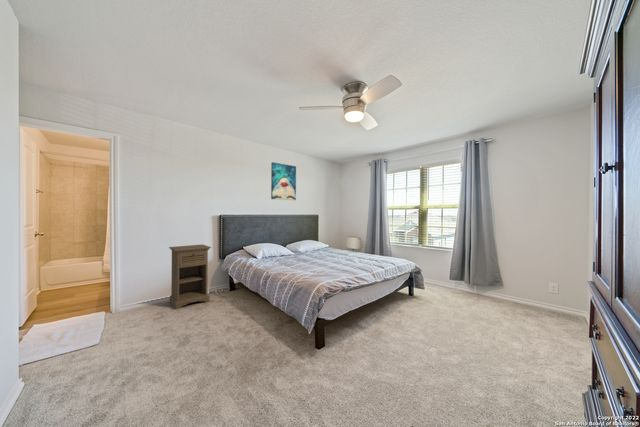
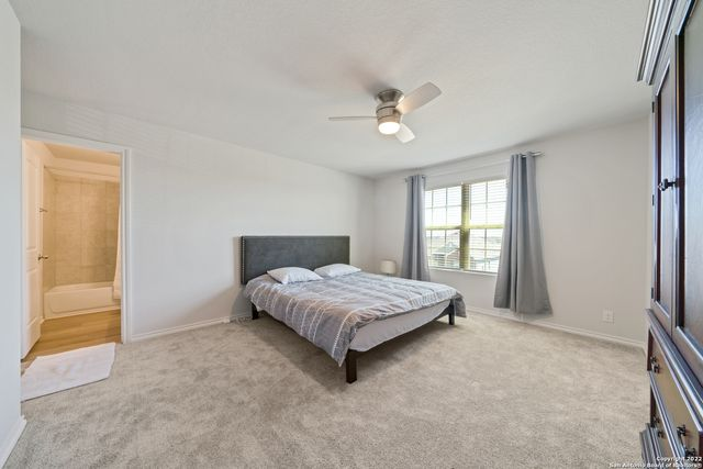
- nightstand (189, 274)
- wall art (284, 182)
